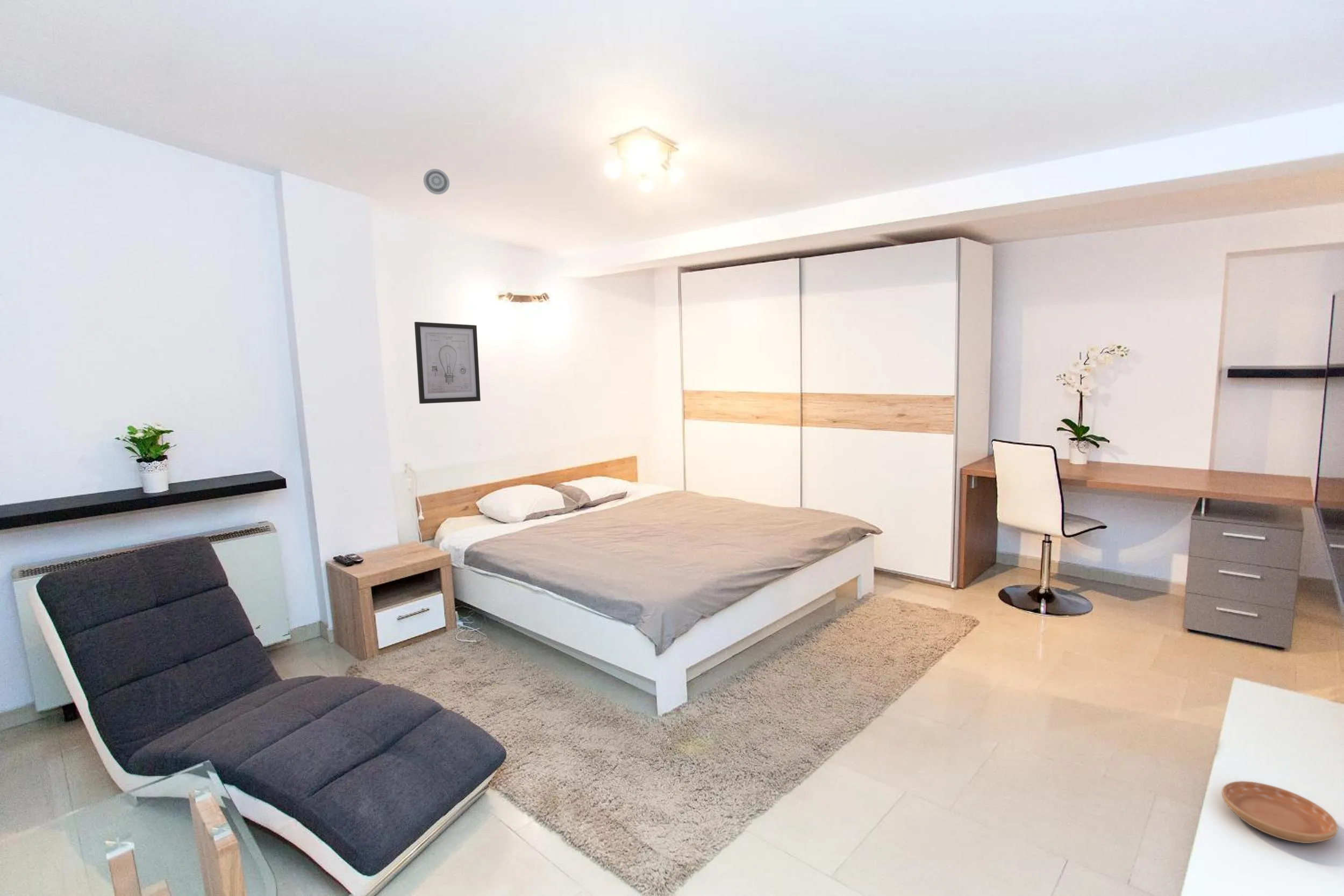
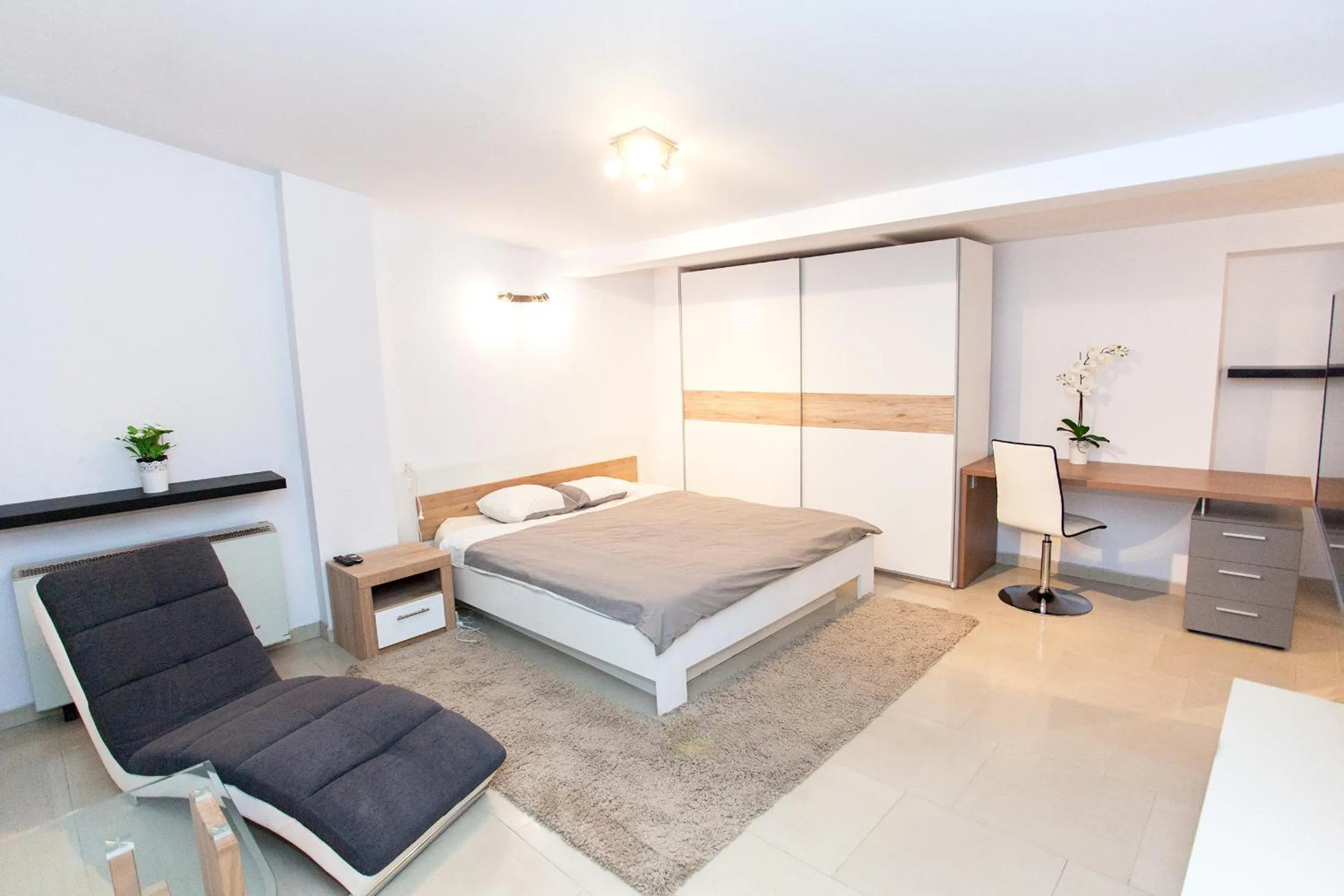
- smoke detector (437, 181)
- saucer (1276, 813)
- wall art (448, 363)
